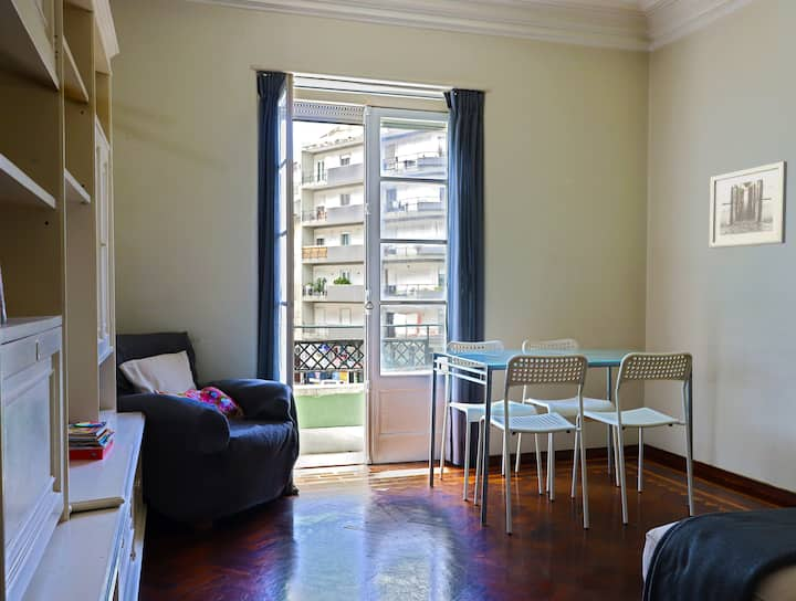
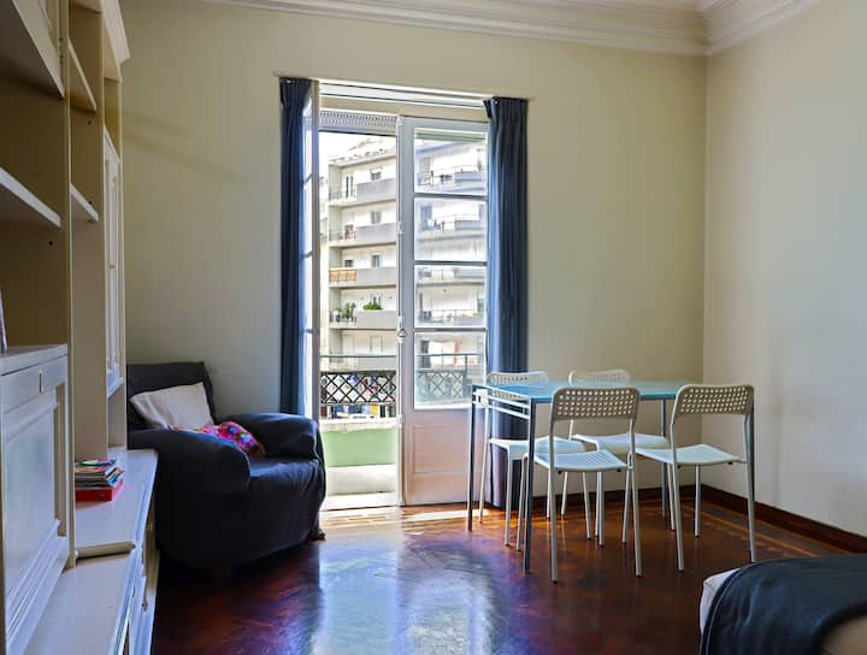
- wall art (745, 208)
